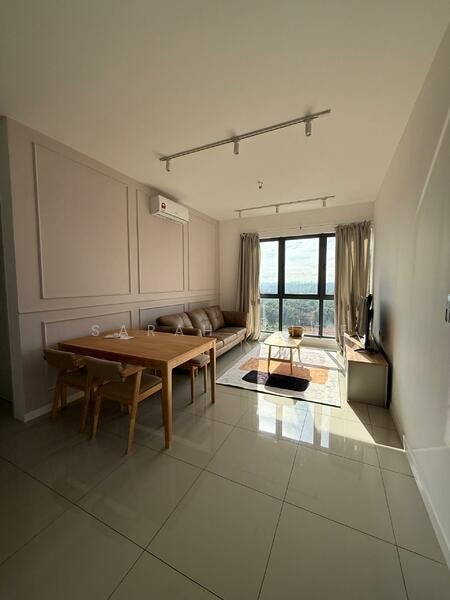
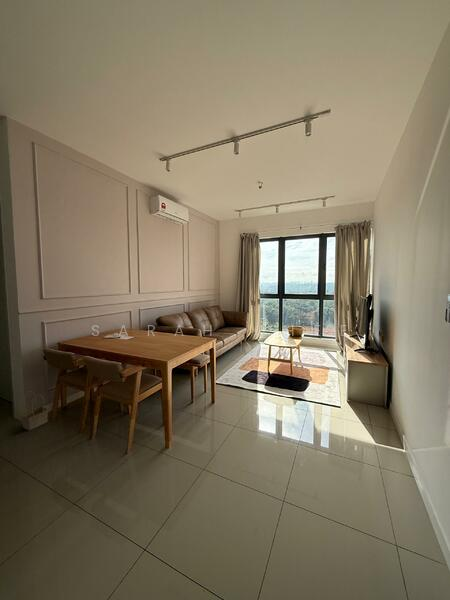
+ basket (34, 409)
